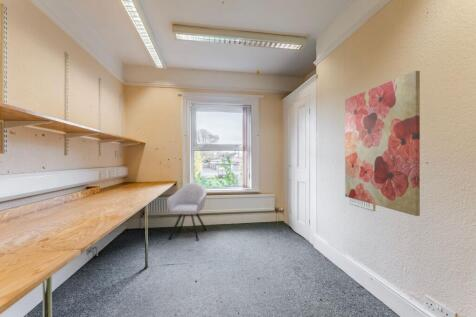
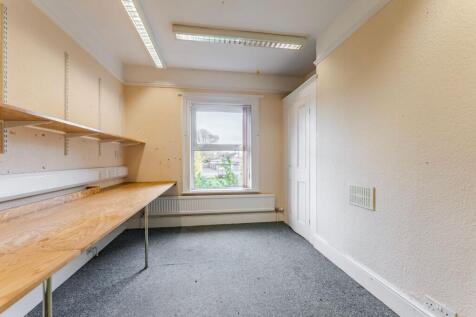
- wall art (375, 146)
- chair (189, 208)
